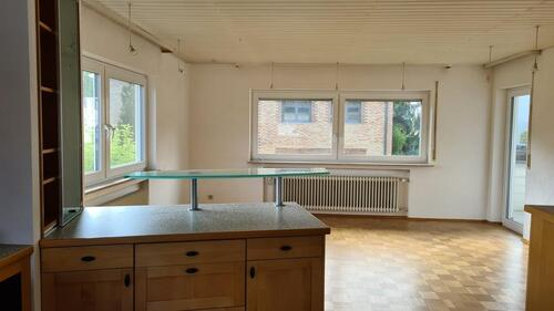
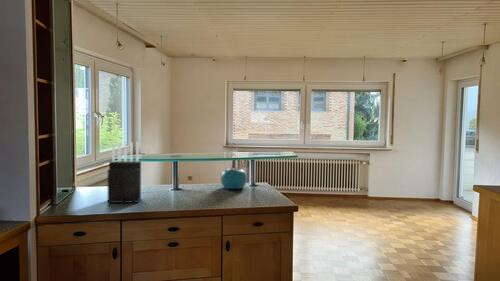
+ kettle (233, 171)
+ knife block (124, 171)
